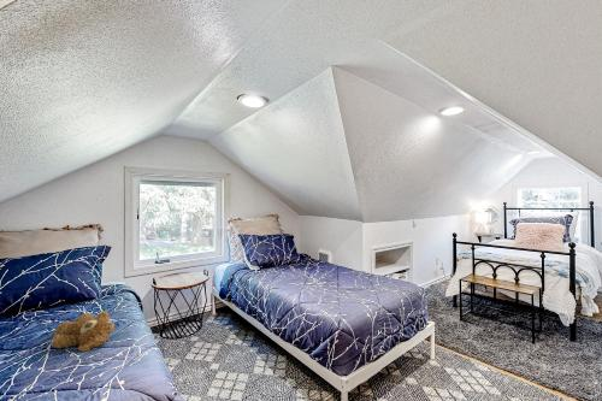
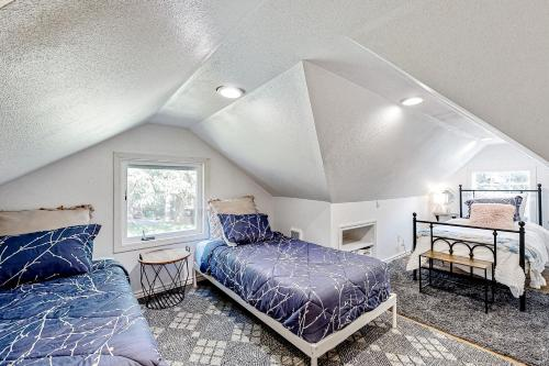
- teddy bear (83, 326)
